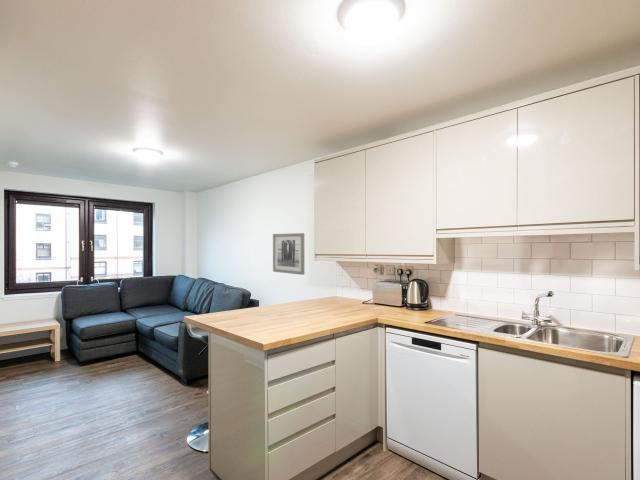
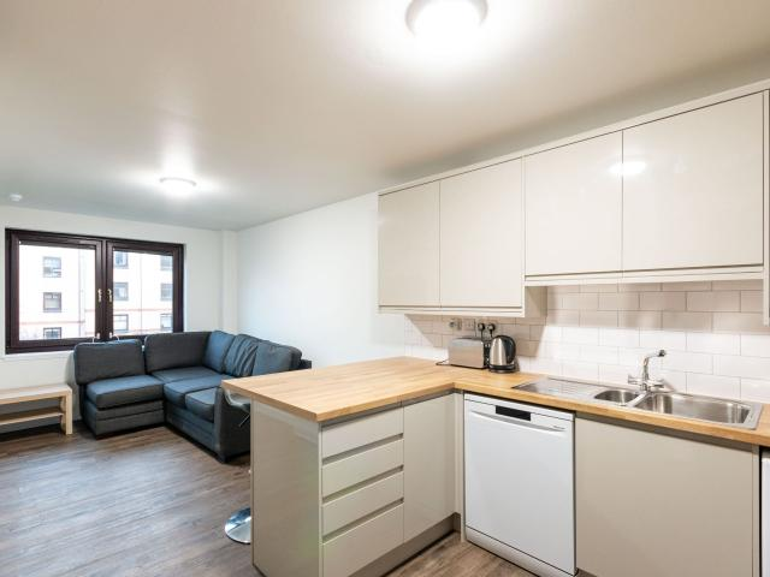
- wall art (287, 253)
